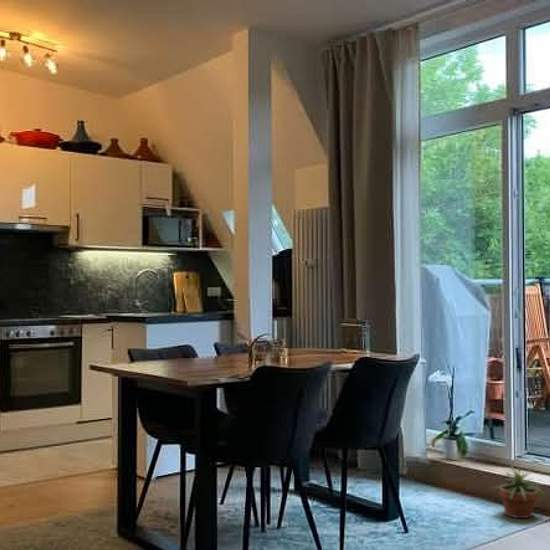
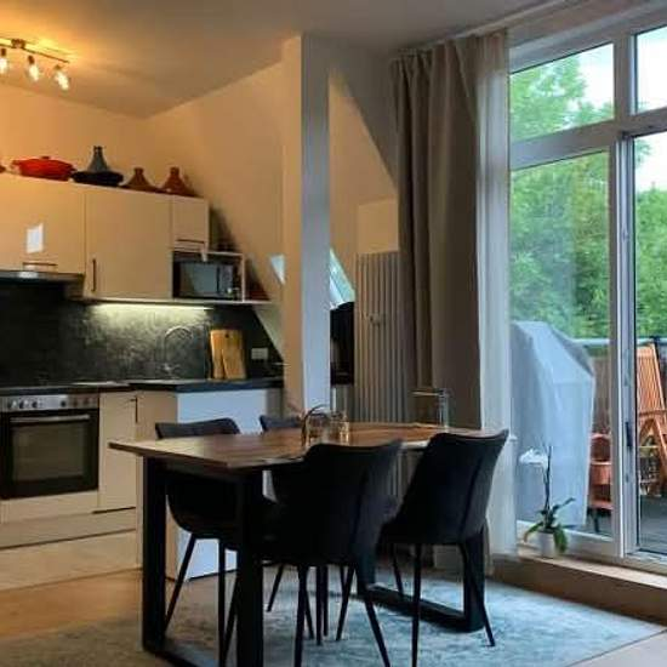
- potted plant (518, 490)
